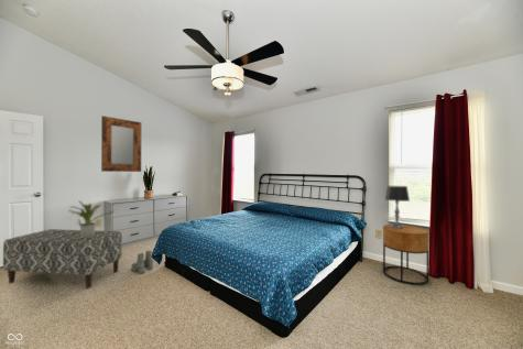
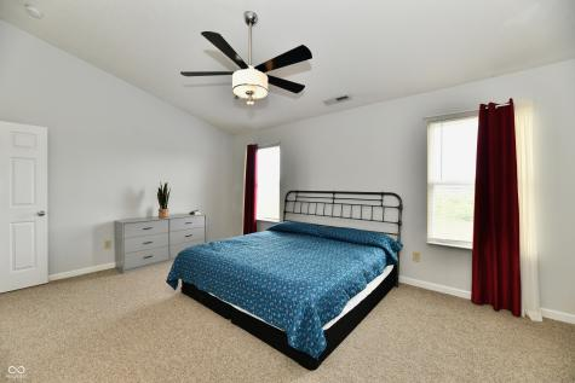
- boots (142, 260)
- home mirror (122, 145)
- side table (404, 251)
- bench (66, 255)
- potted plant (87, 218)
- table lamp (396, 206)
